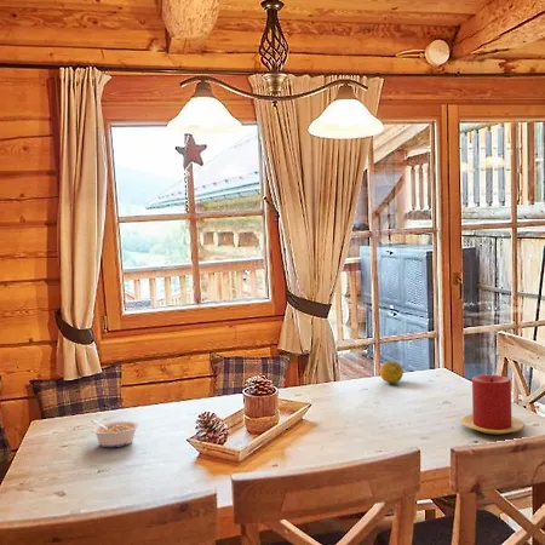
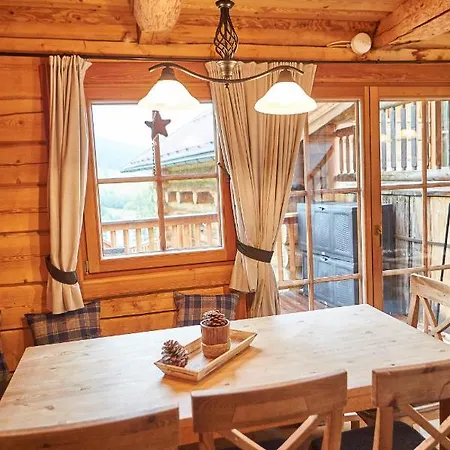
- fruit (391, 372)
- candle (492, 402)
- legume (114, 432)
